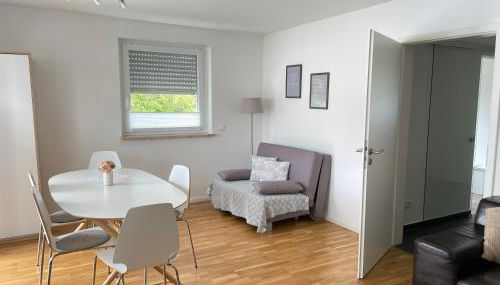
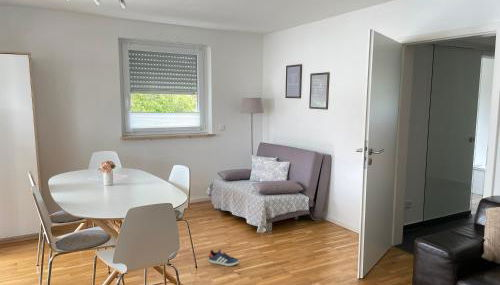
+ sneaker (223, 256)
